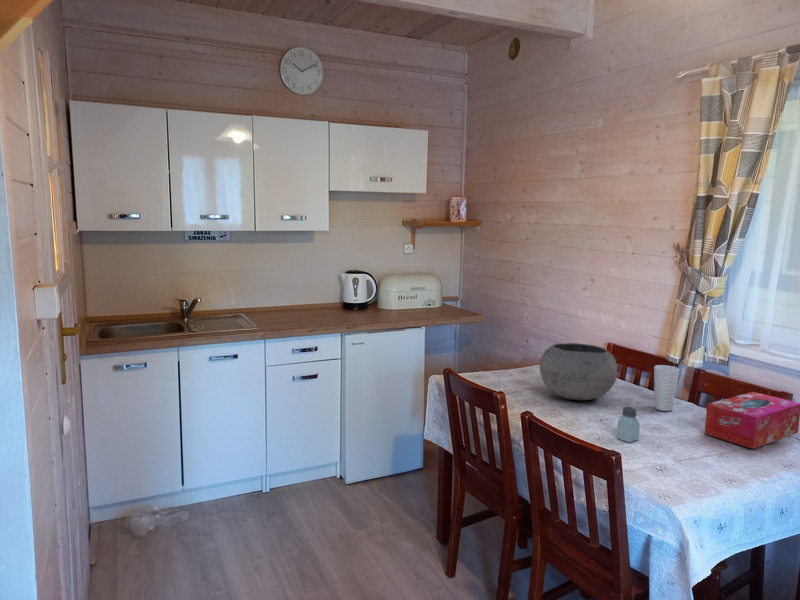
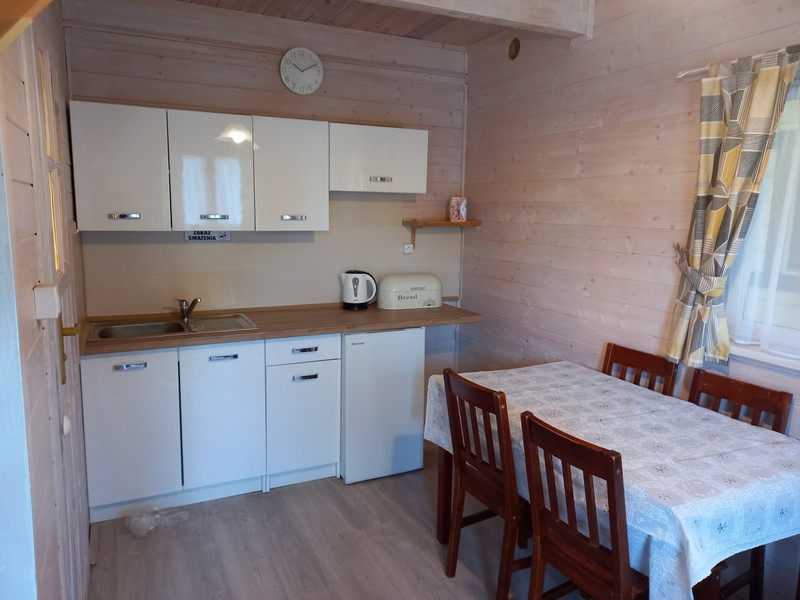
- saltshaker (628, 424)
- cup (665, 388)
- bowl (576, 372)
- tissue box (753, 418)
